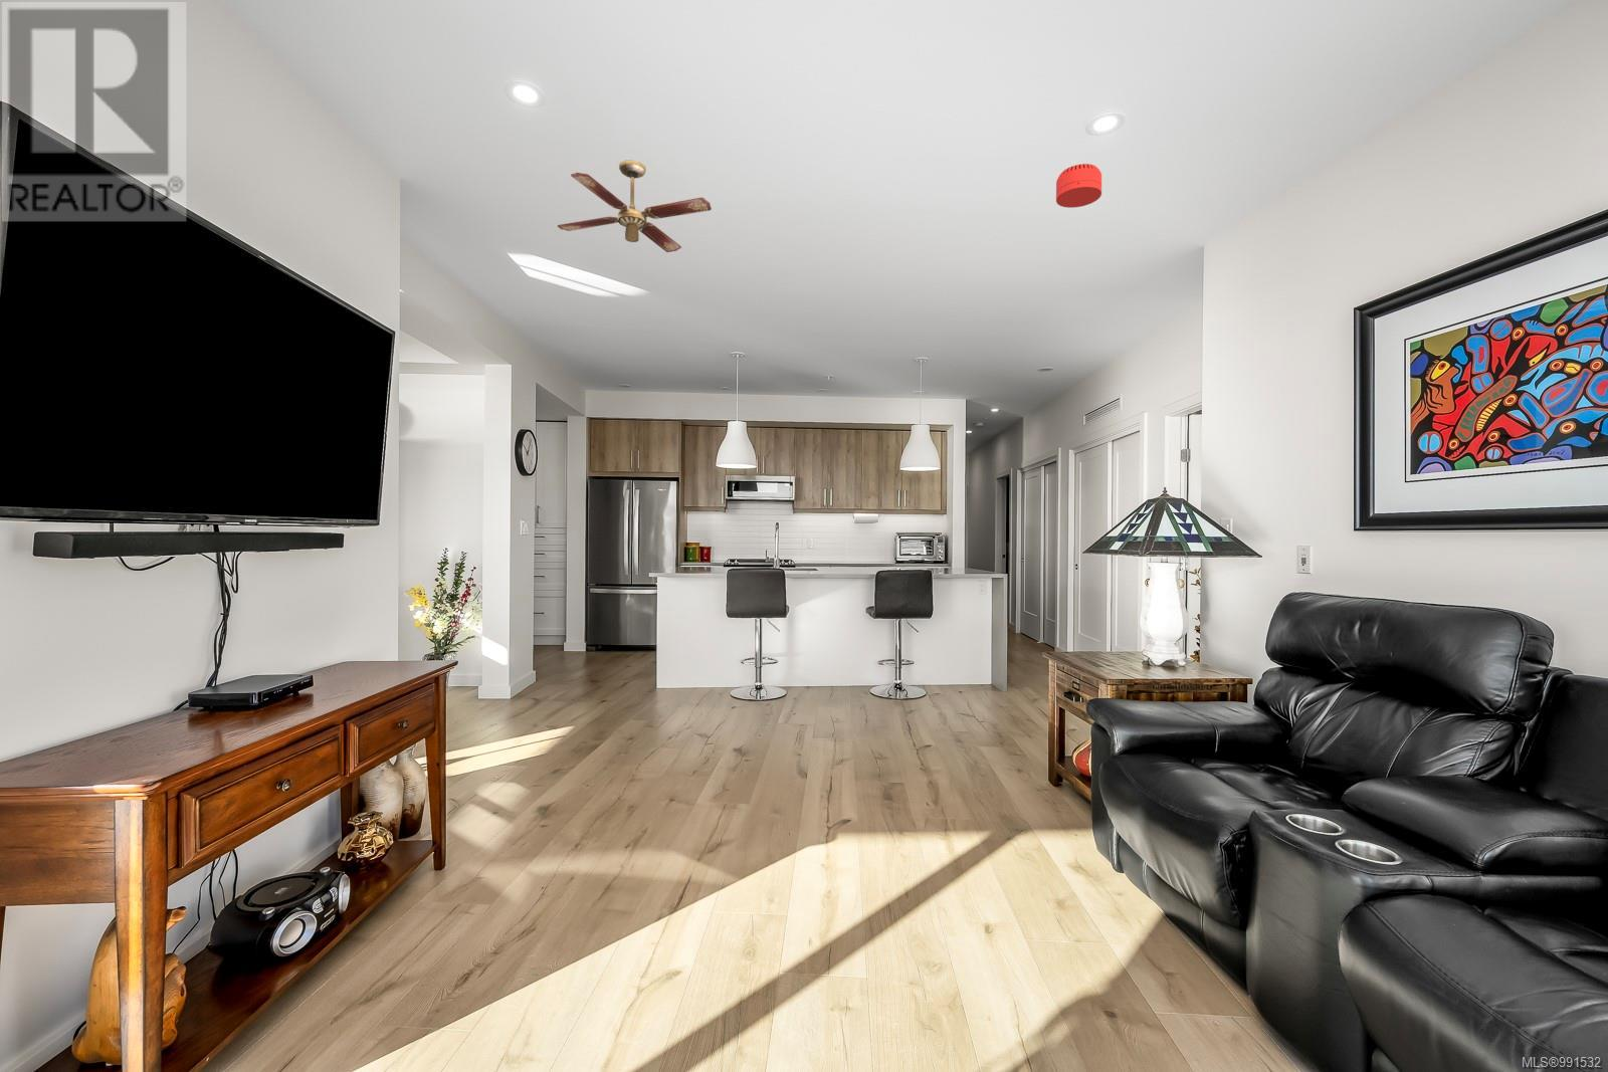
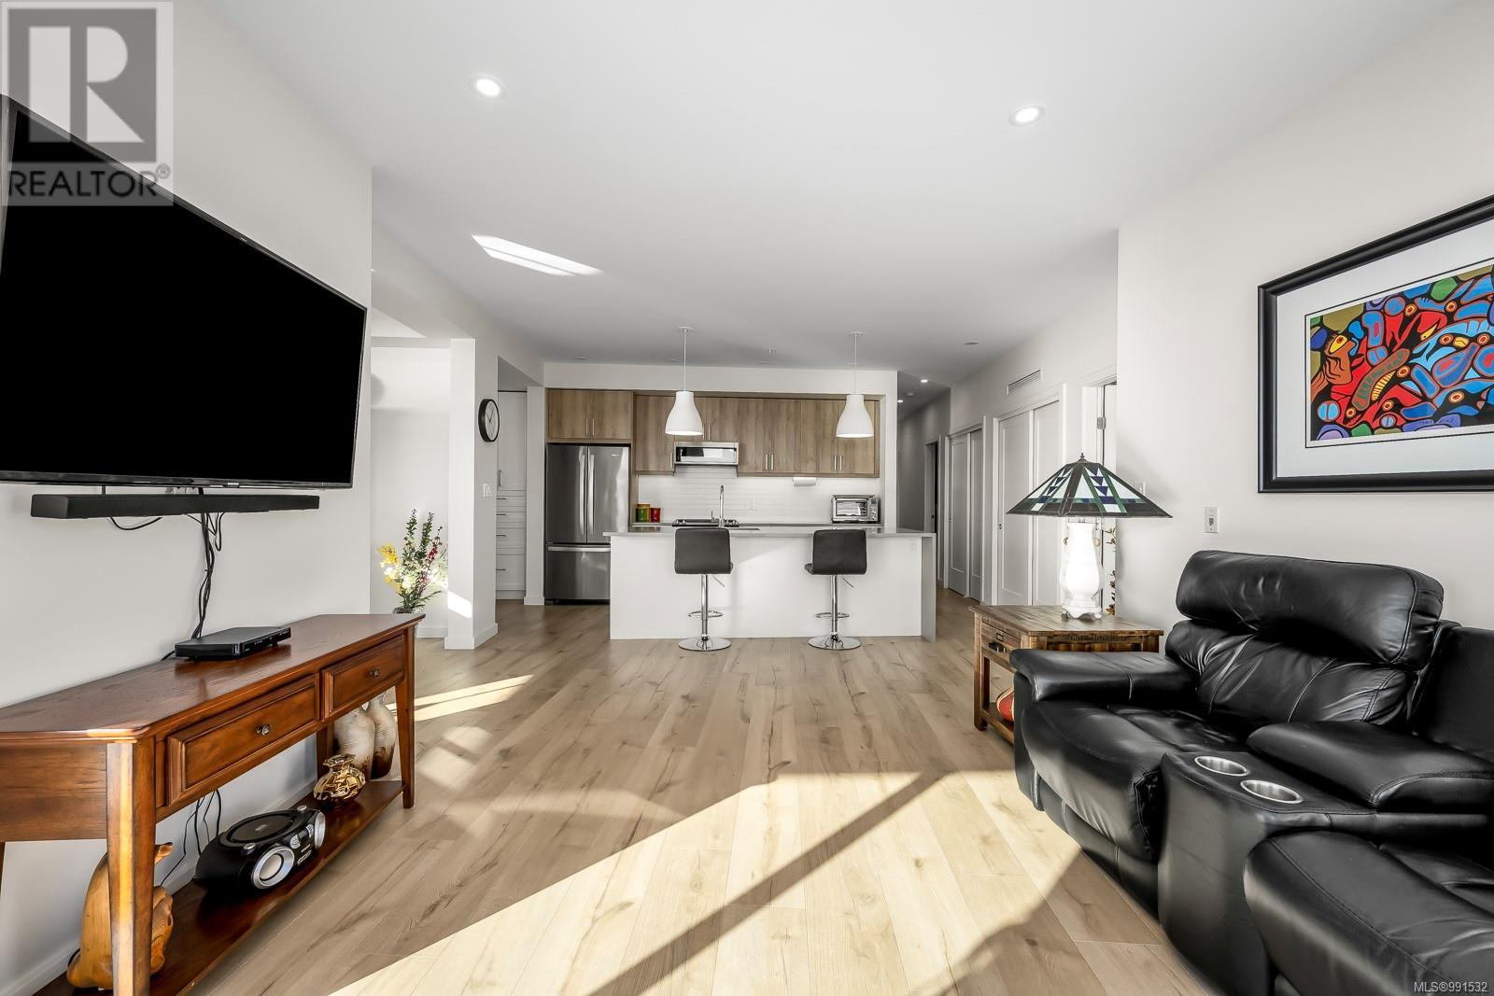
- smoke detector (1078, 185)
- ceiling fan (632, 203)
